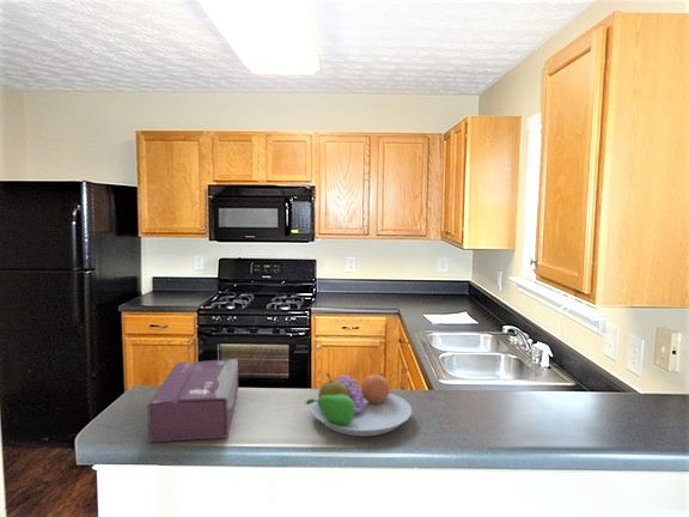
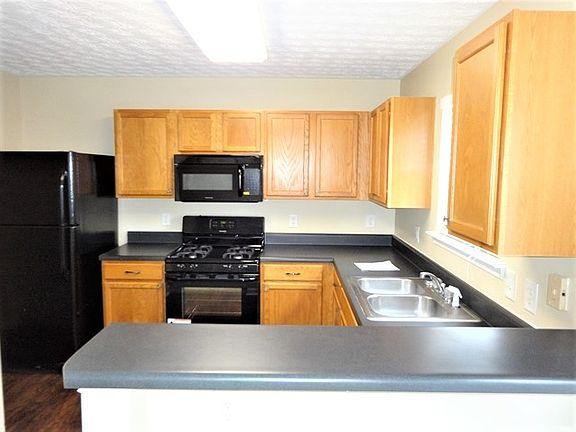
- fruit bowl (356, 397)
- tissue box (199, 395)
